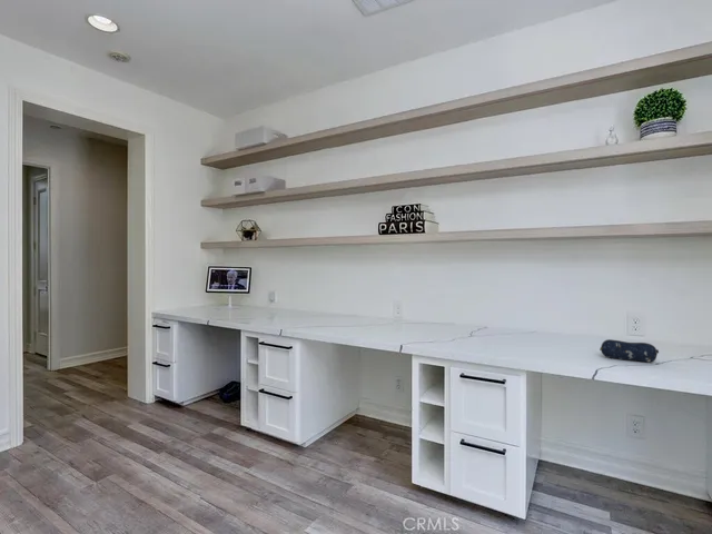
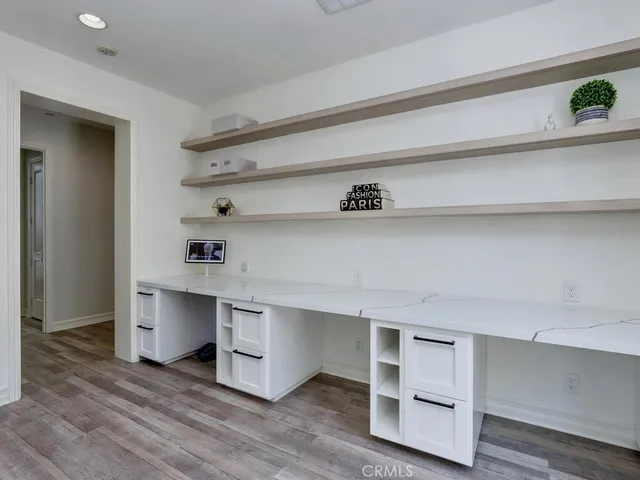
- pencil case (627, 350)
